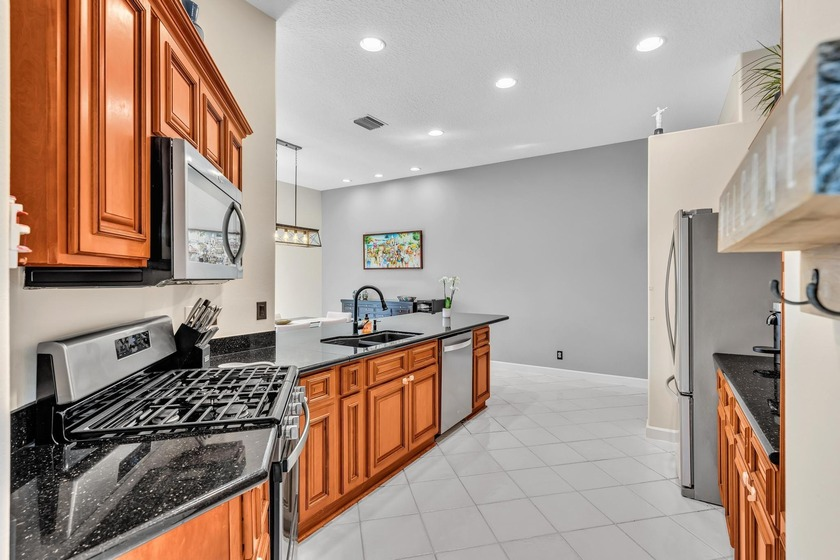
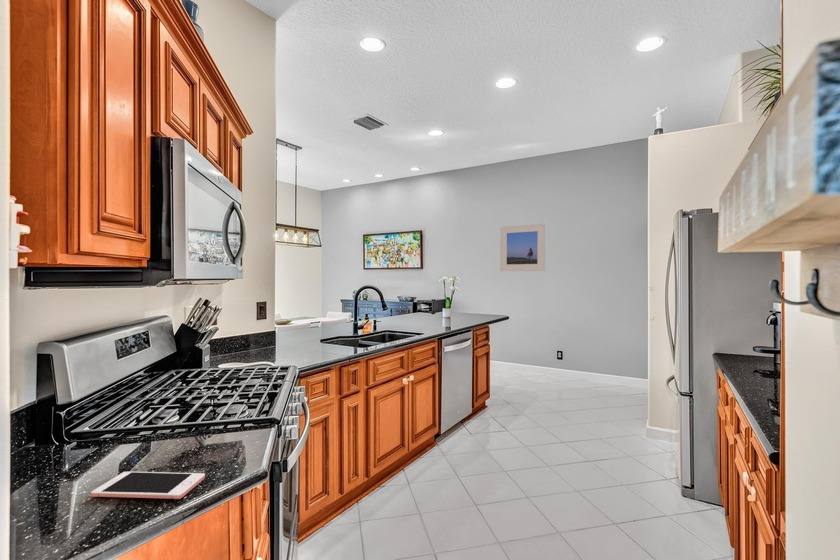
+ cell phone (150, 484)
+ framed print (521, 248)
